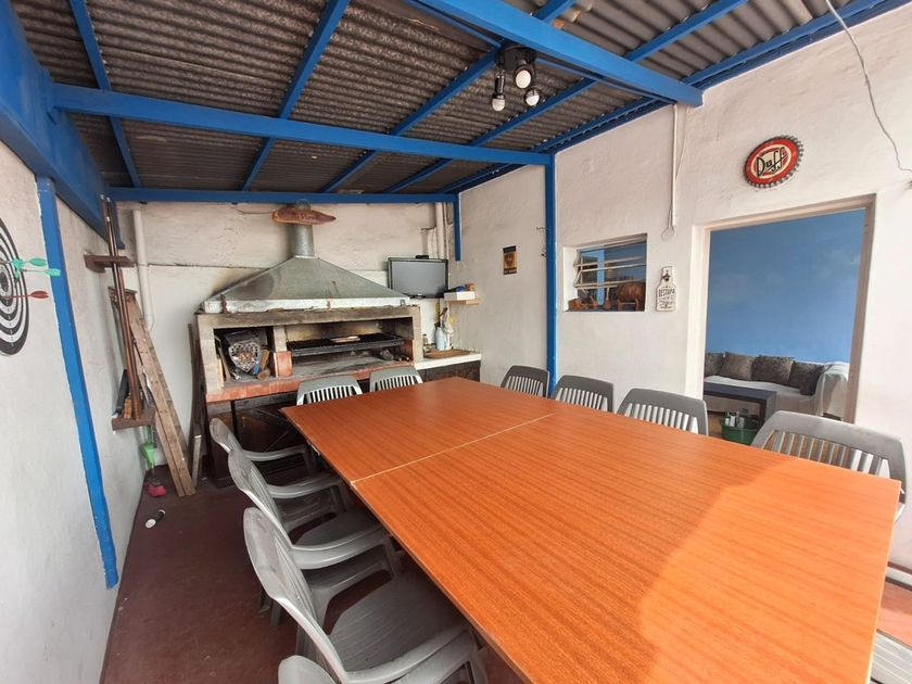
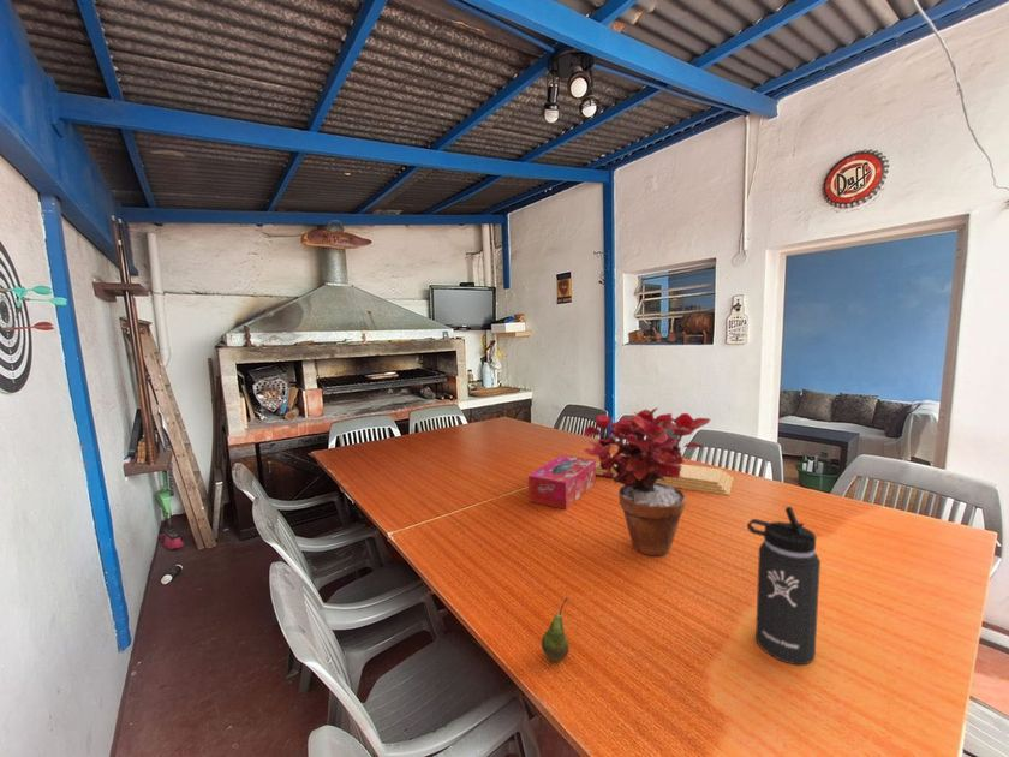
+ tissue box (563, 479)
+ fruit (554, 628)
+ potted plant (641, 477)
+ thermos bottle (781, 576)
+ cutting board (657, 479)
